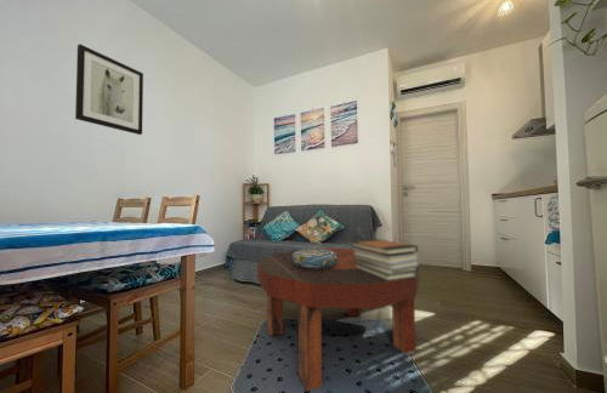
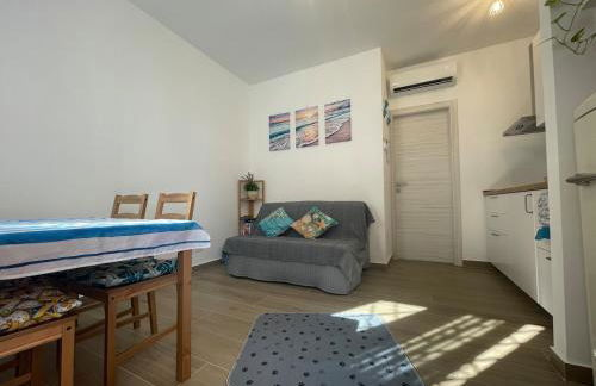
- wall art (112, 93)
- book stack (382, 257)
- decorative bowl (314, 257)
- coffee table (337, 298)
